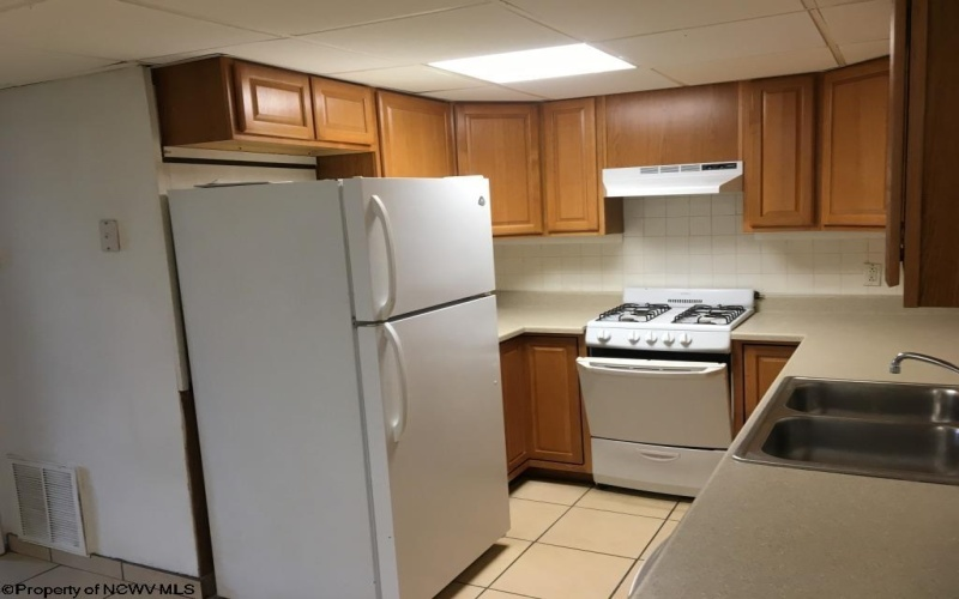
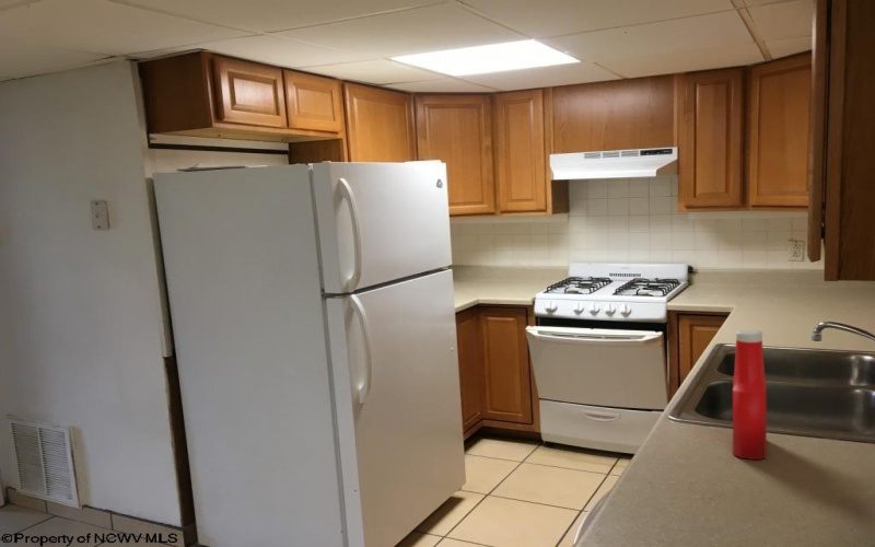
+ soap bottle (749, 389)
